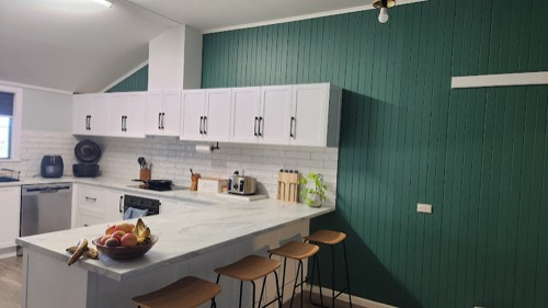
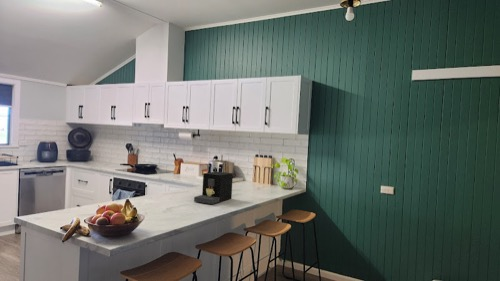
+ coffee maker (214, 187)
